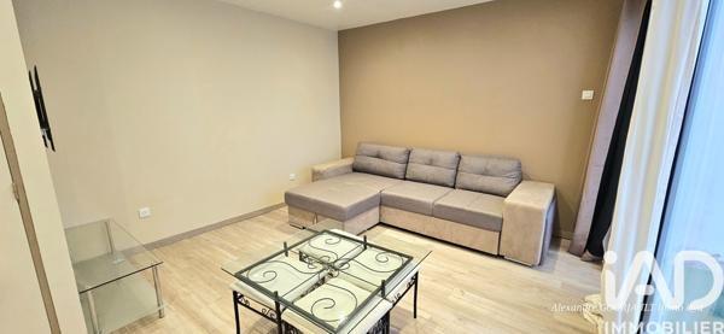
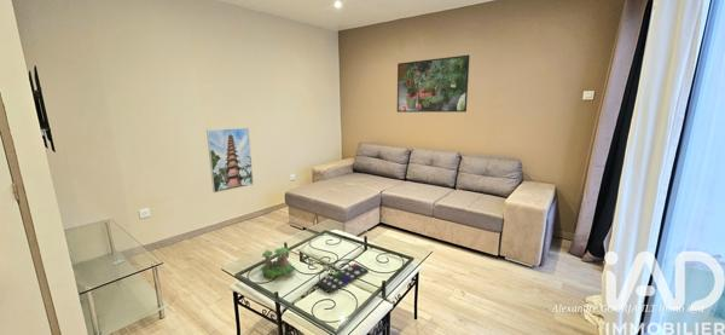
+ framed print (231, 158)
+ plant (277, 253)
+ remote control (343, 277)
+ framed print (429, 86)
